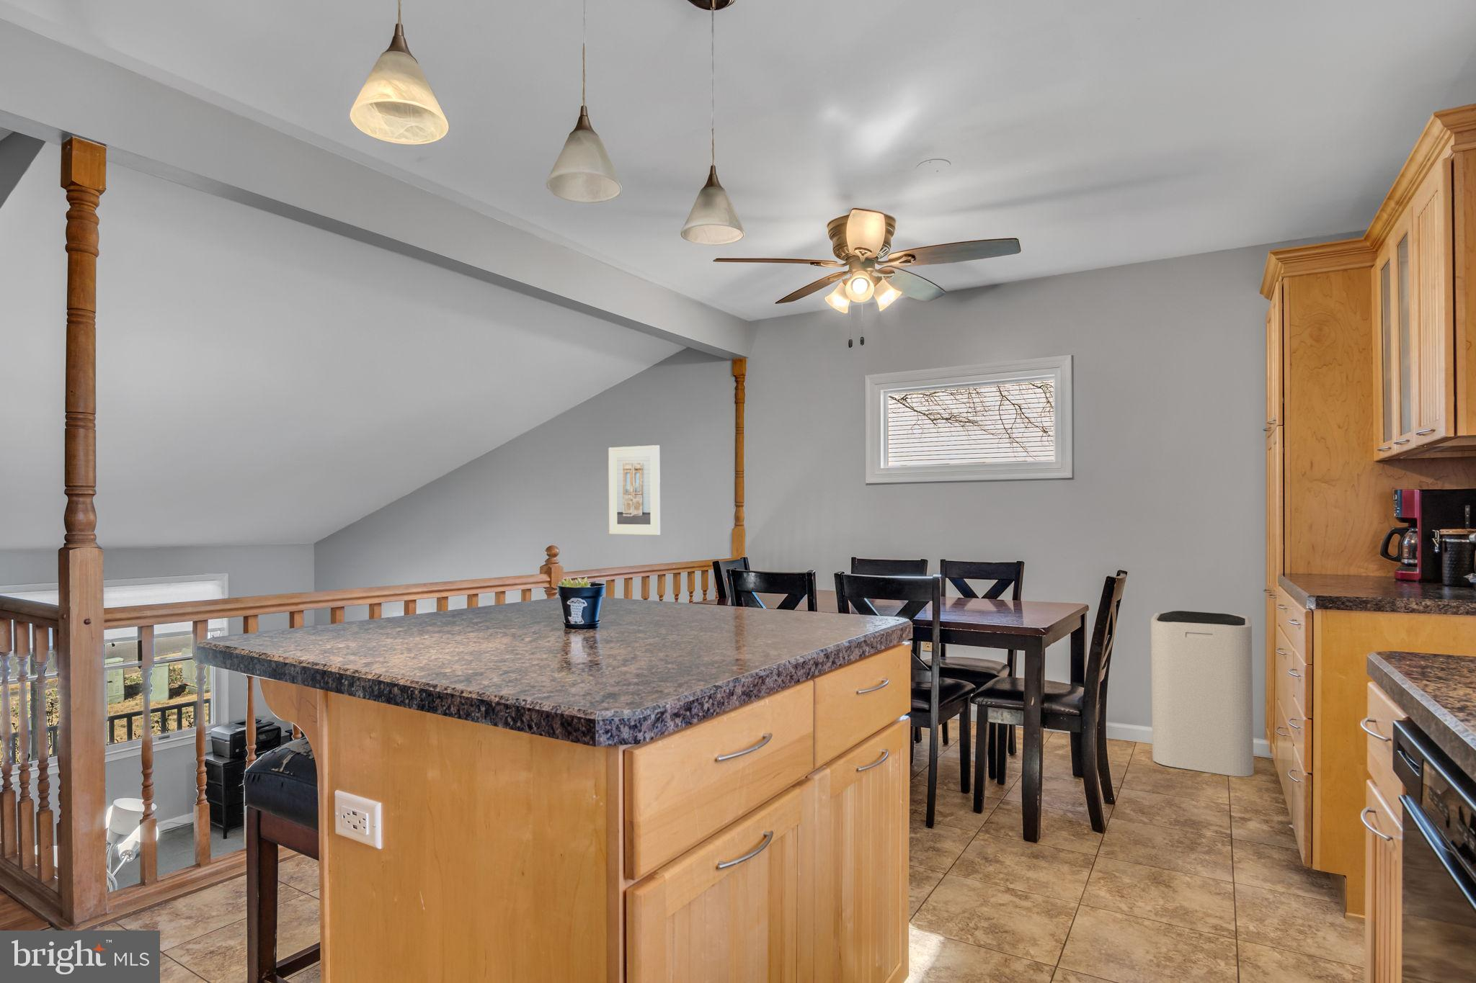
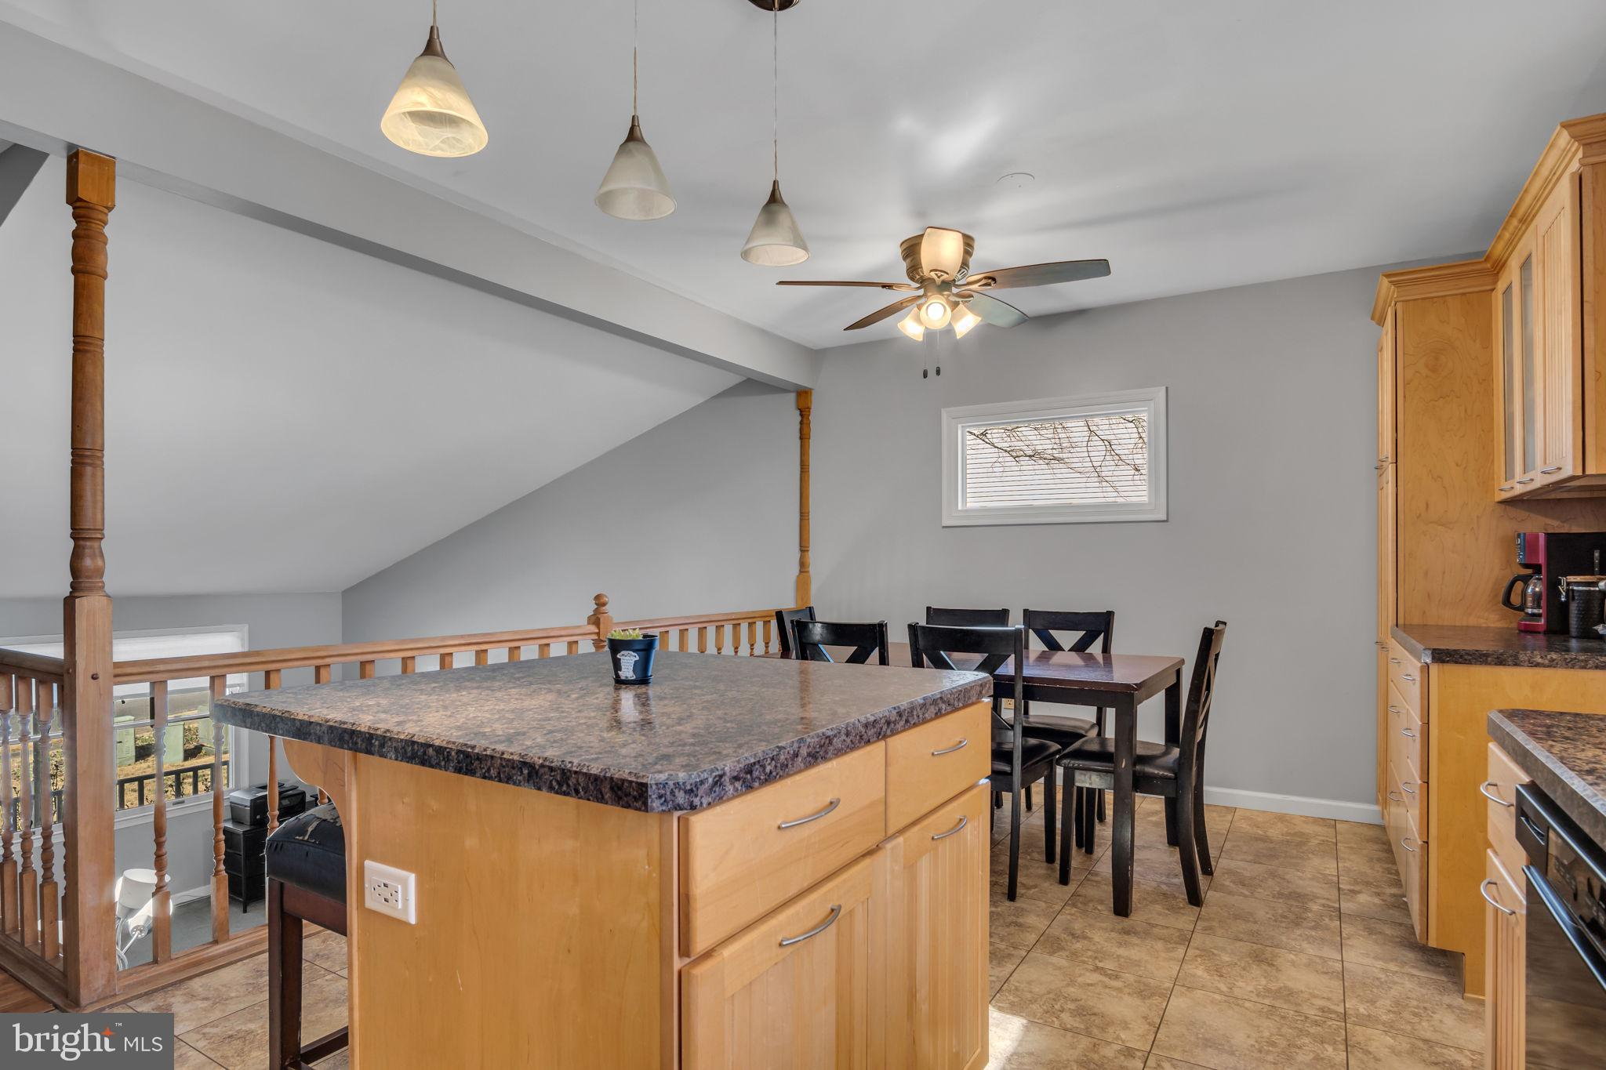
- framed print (633, 490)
- trash can (1202, 688)
